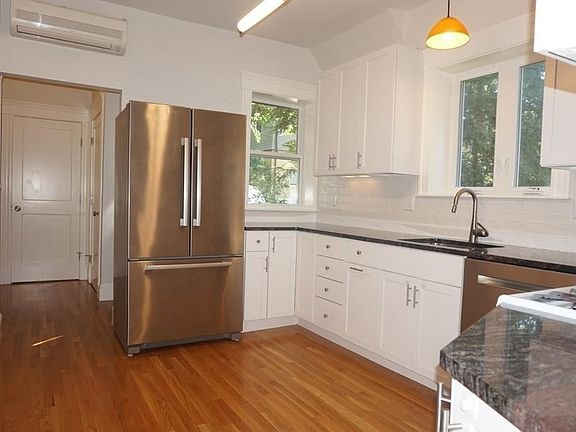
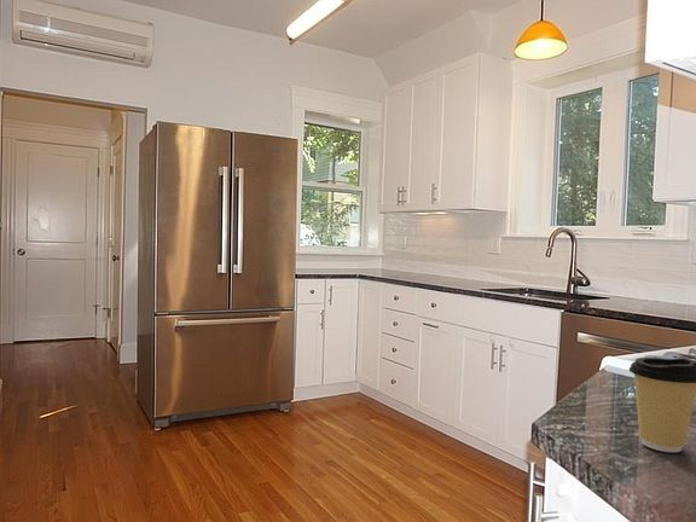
+ coffee cup (663, 402)
